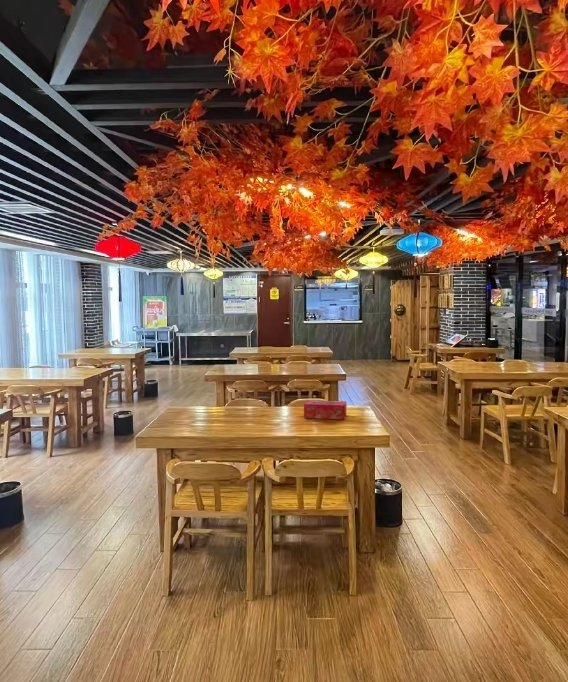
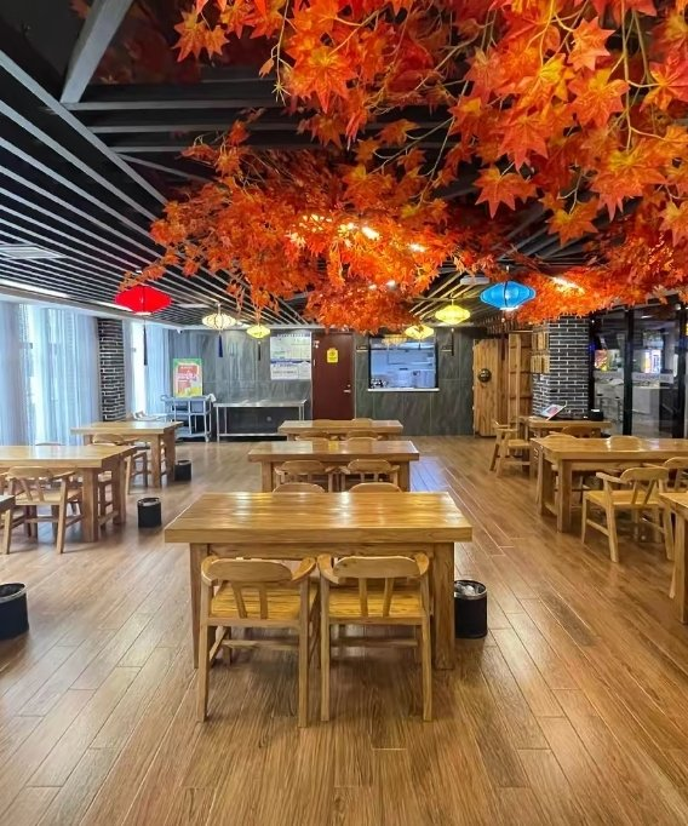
- tissue box (325, 409)
